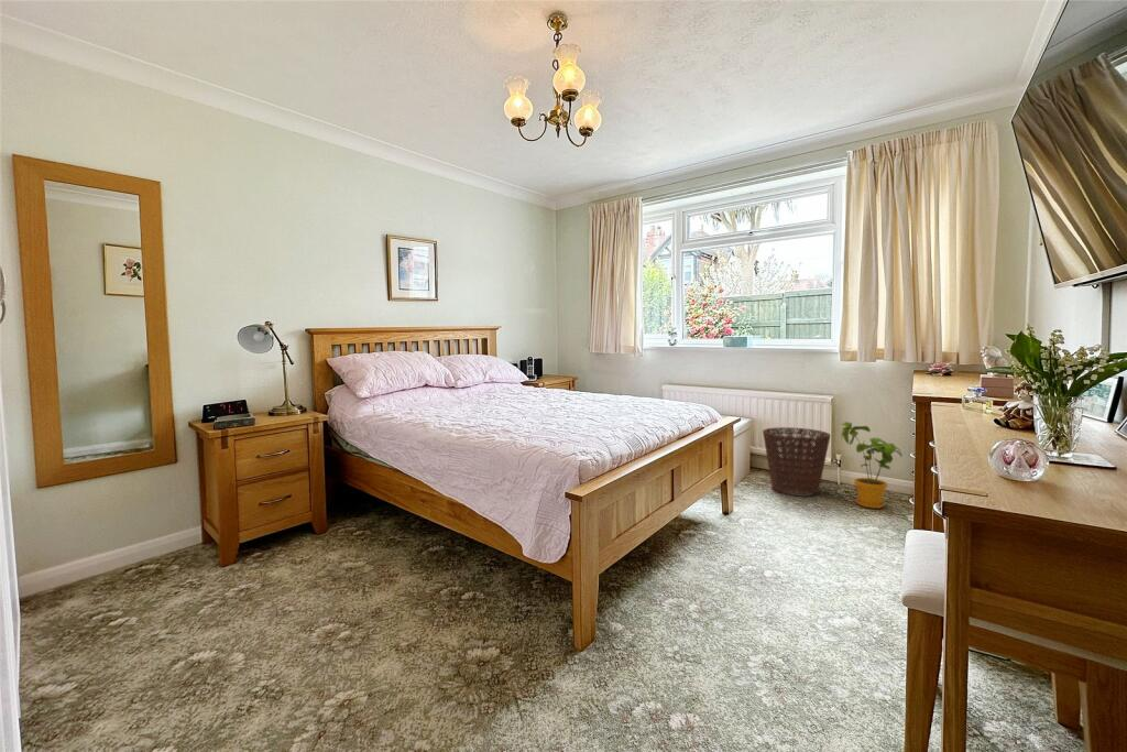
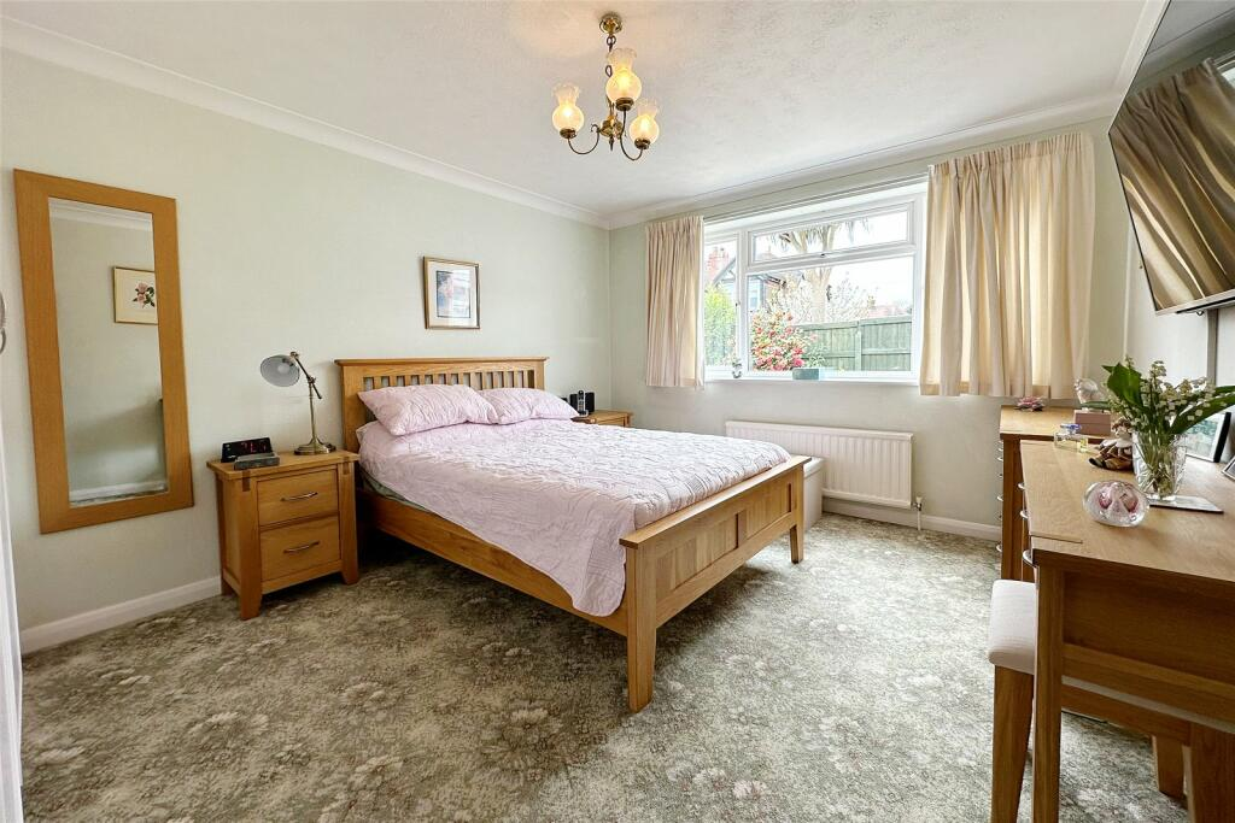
- house plant (869, 461)
- basket (795, 460)
